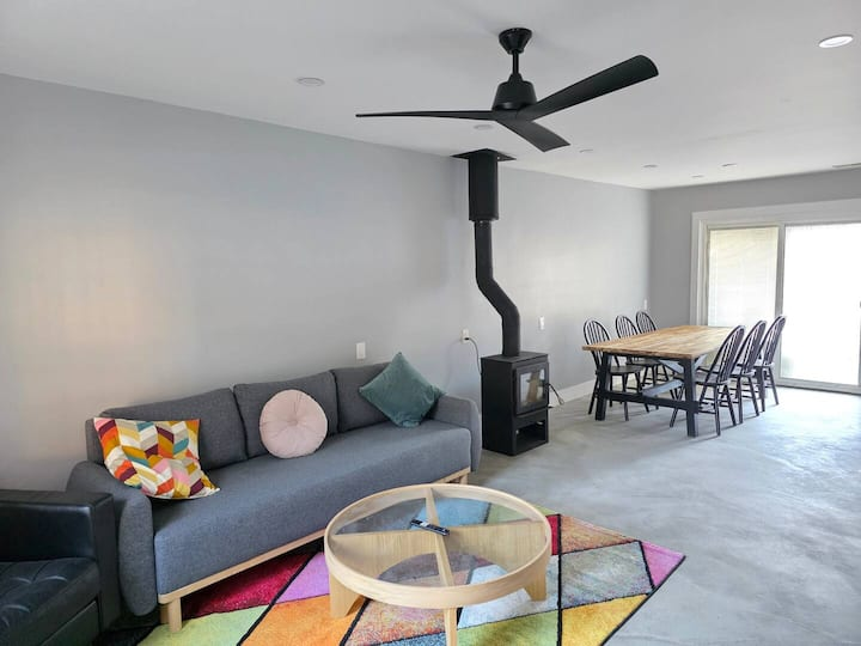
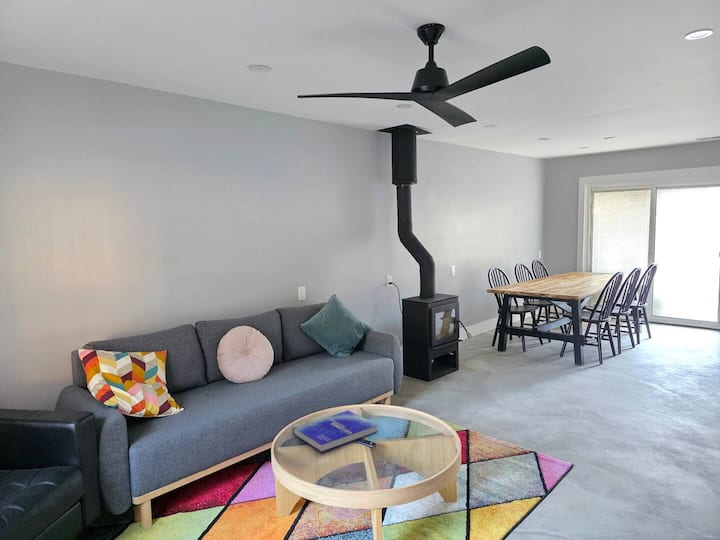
+ book (335, 429)
